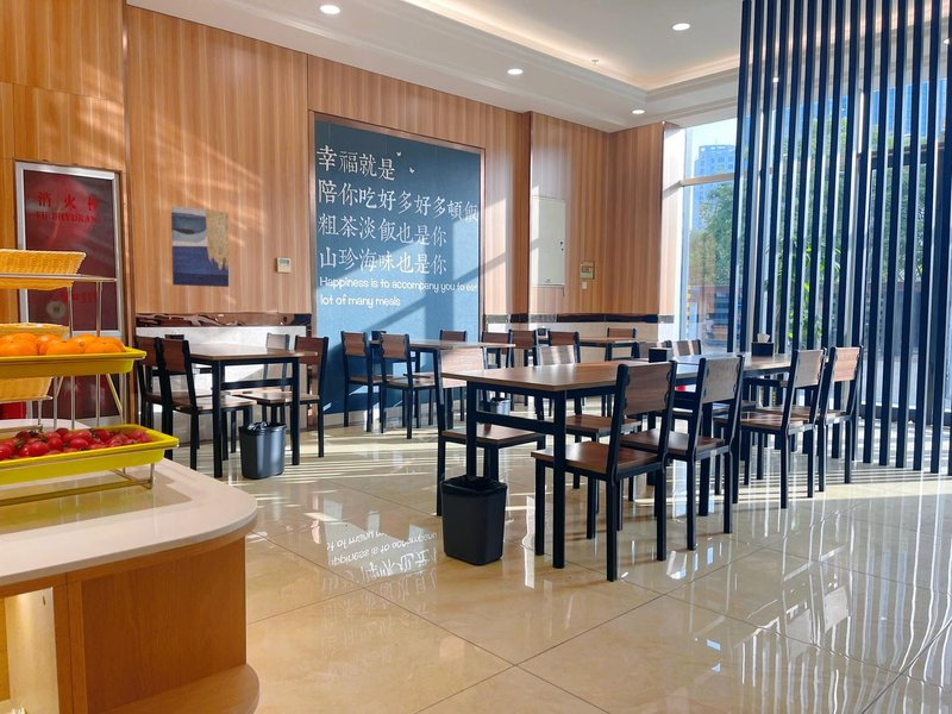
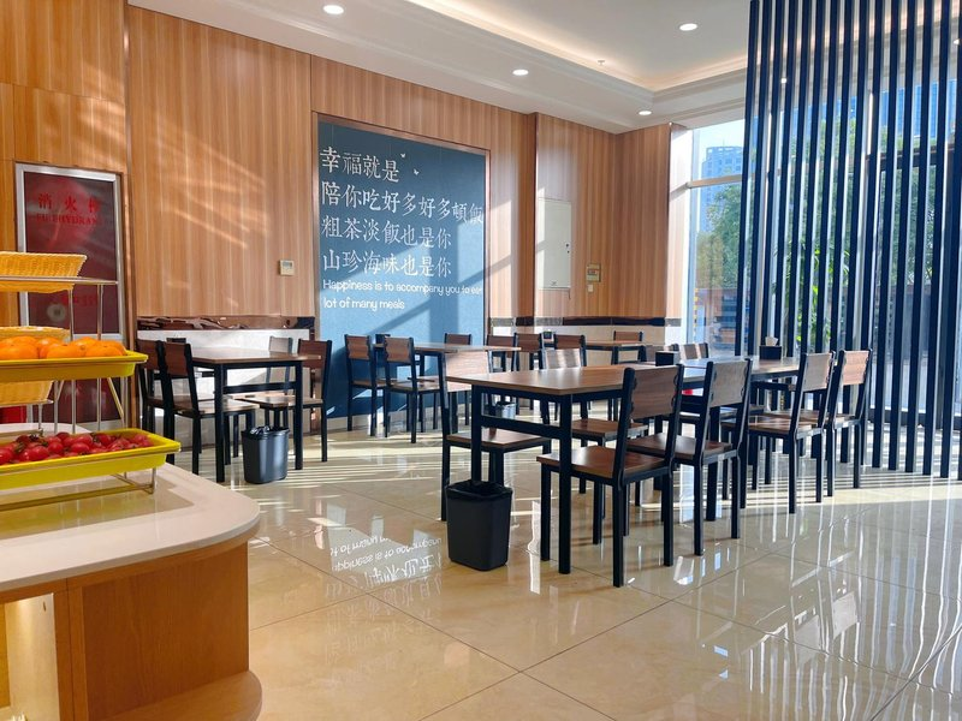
- wall art (201, 248)
